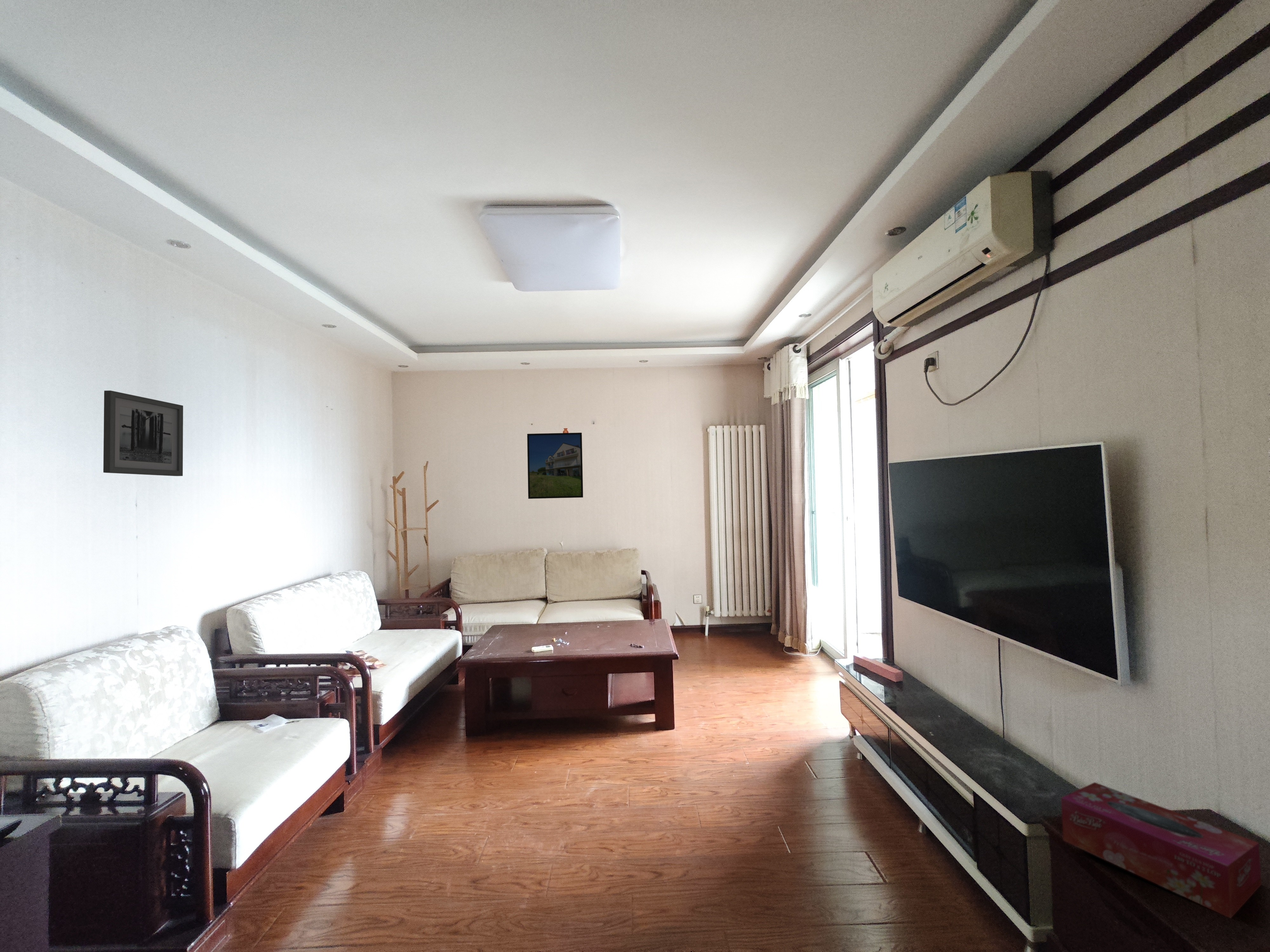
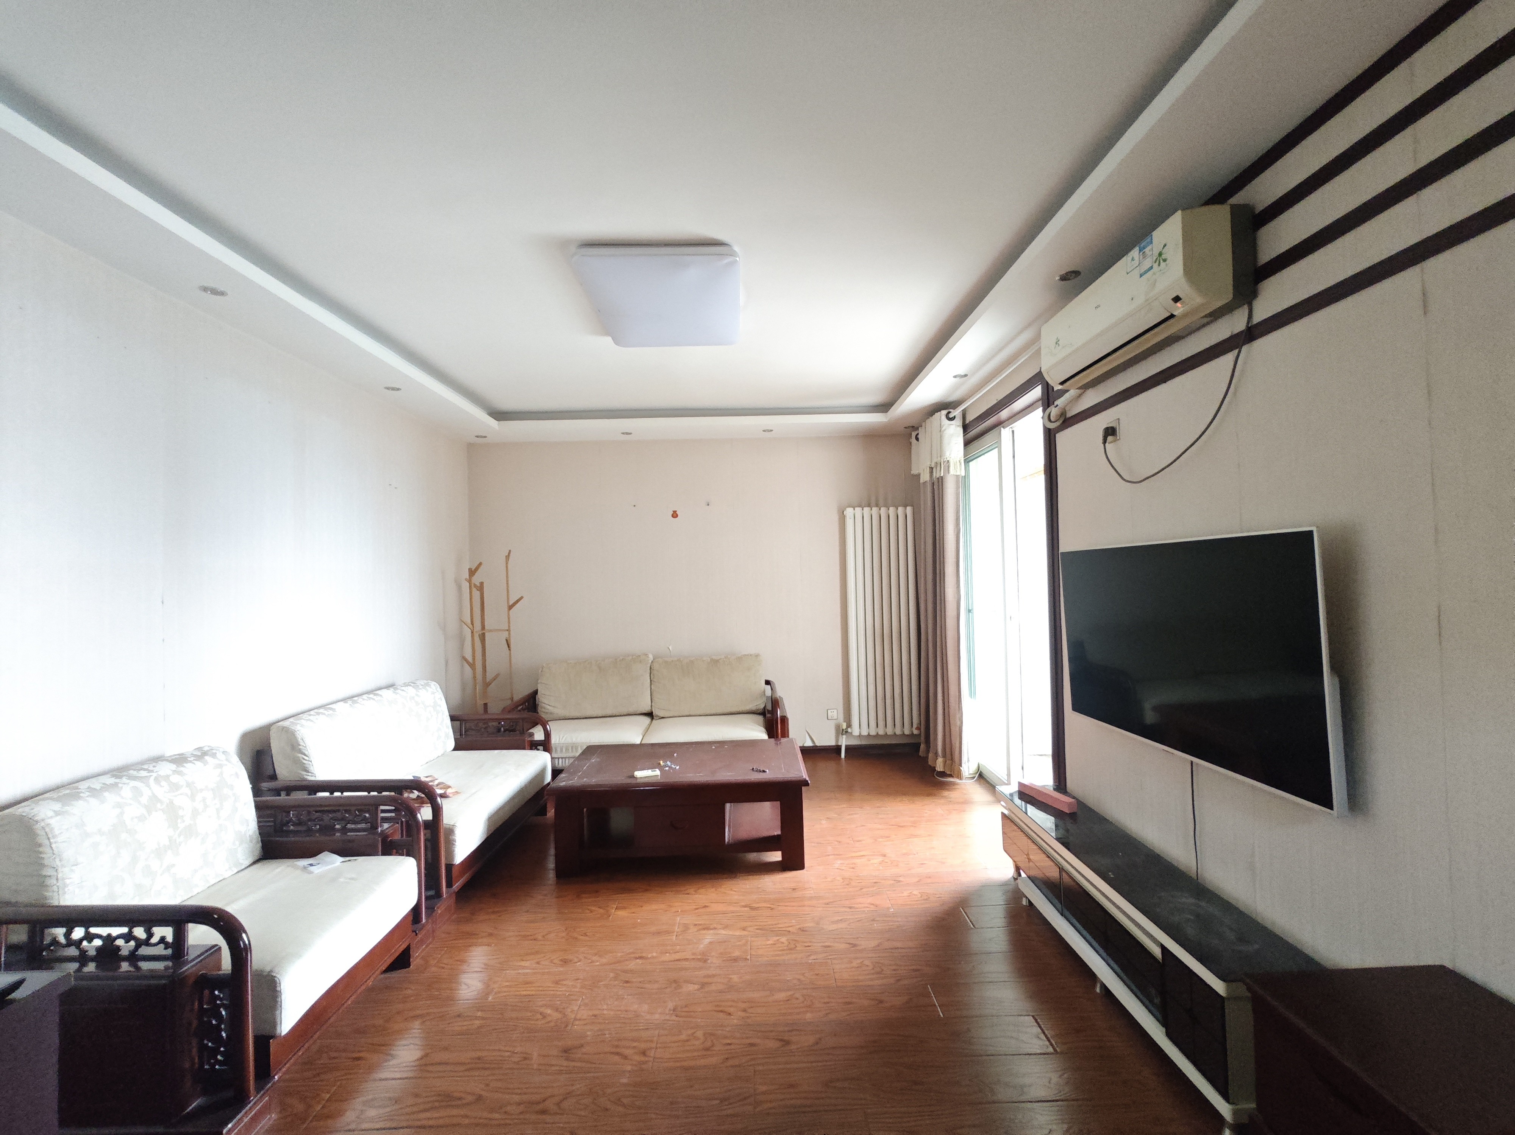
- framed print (555, 466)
- wall art (146, 436)
- tissue box (1154, 842)
